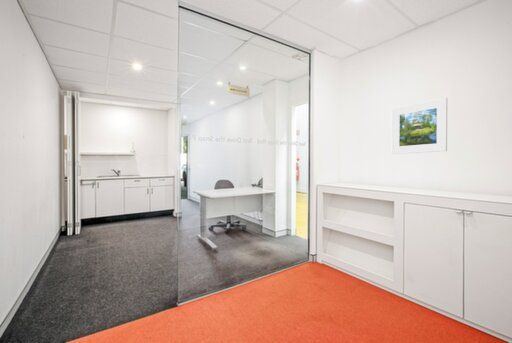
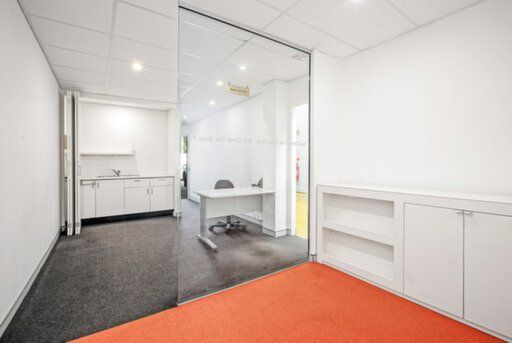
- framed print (417, 128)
